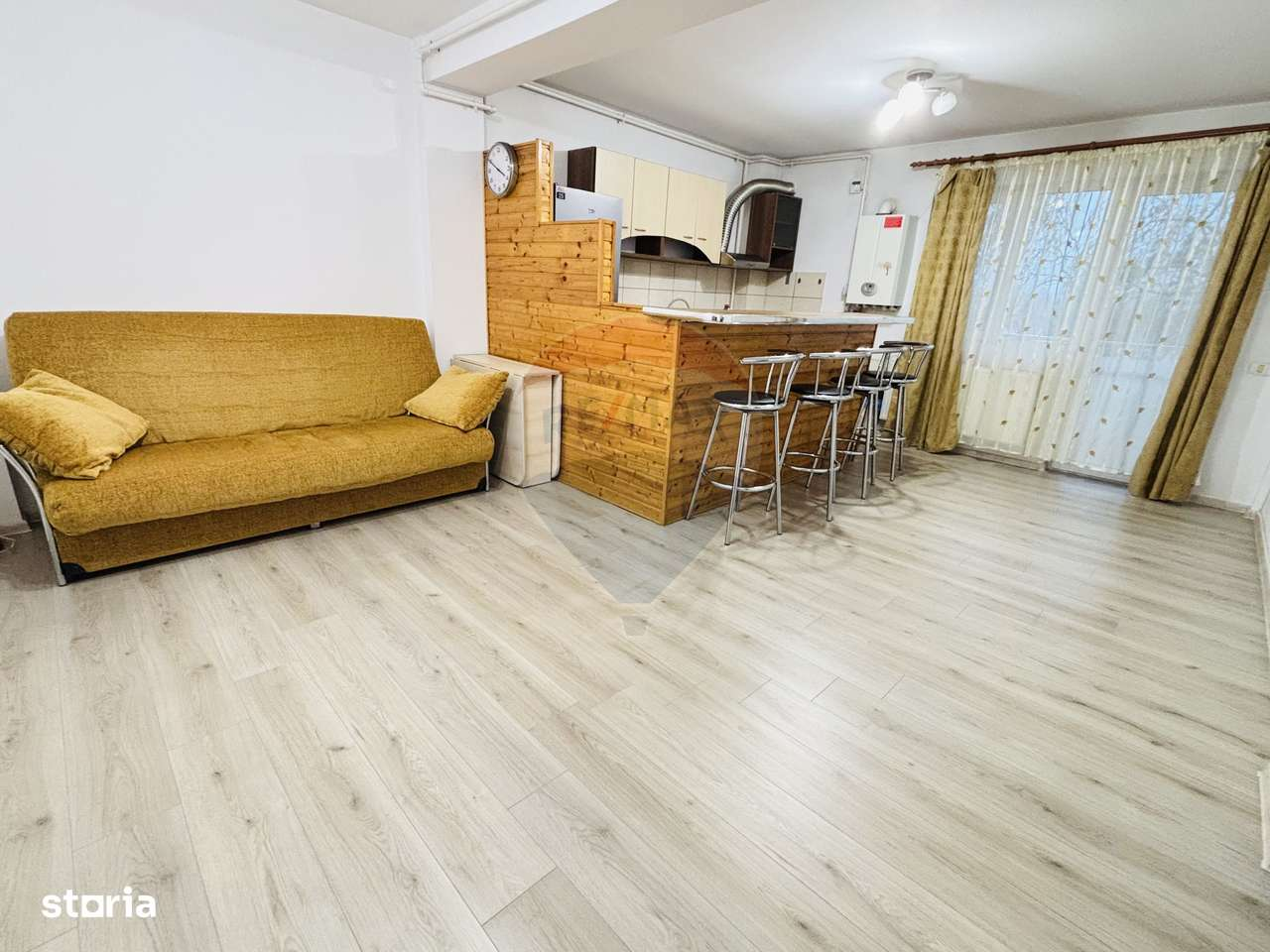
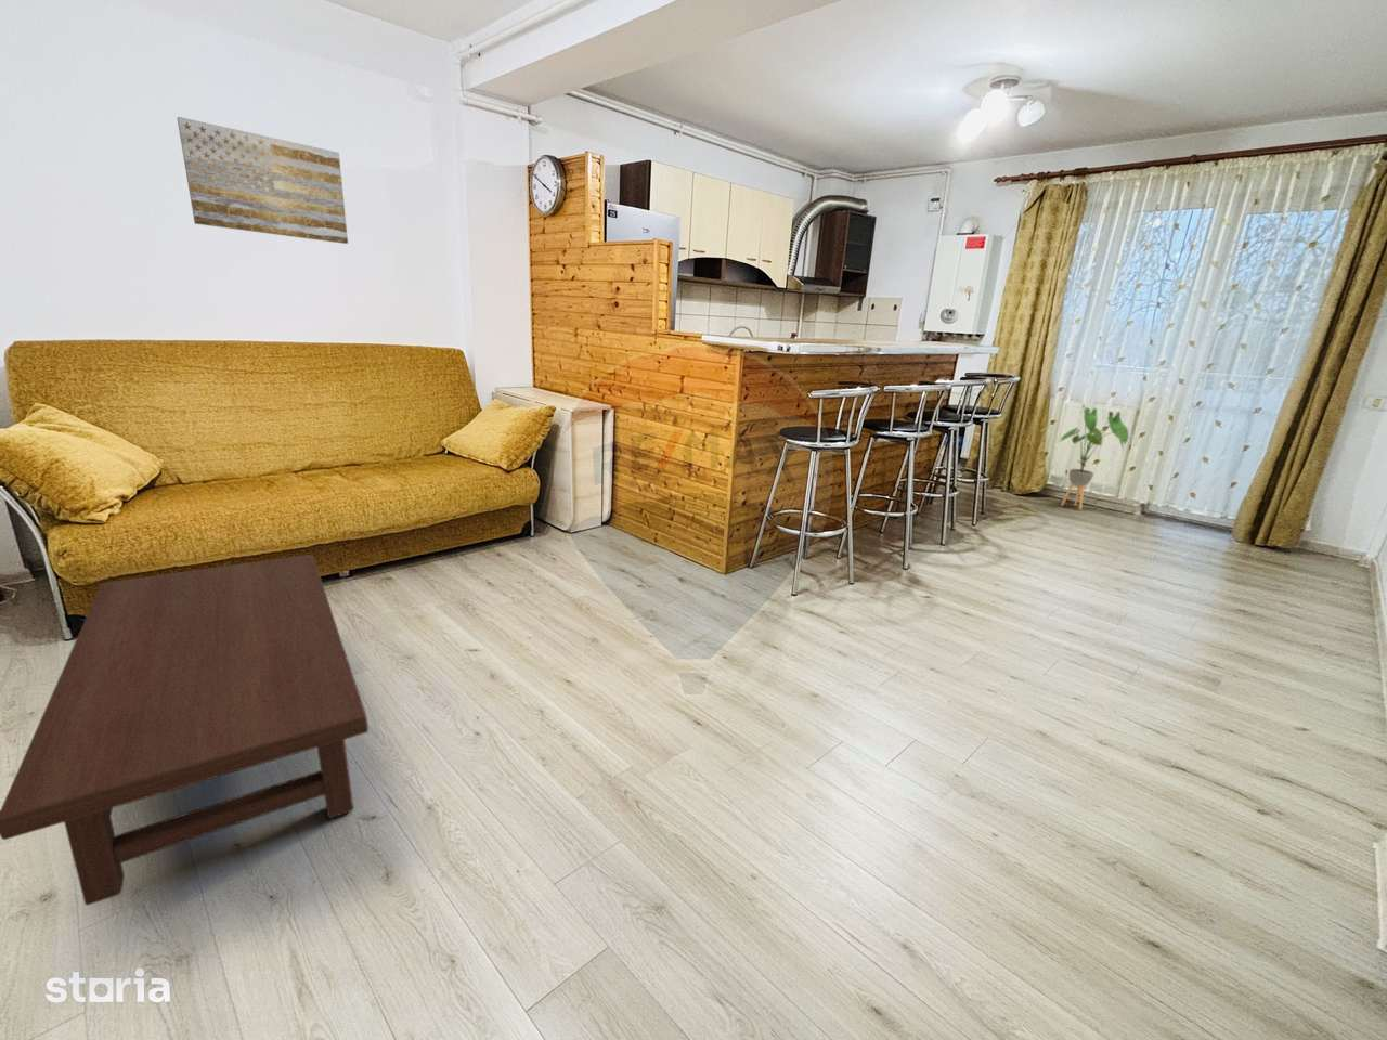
+ coffee table (223, 697)
+ wall art (270, 187)
+ house plant (1088, 458)
